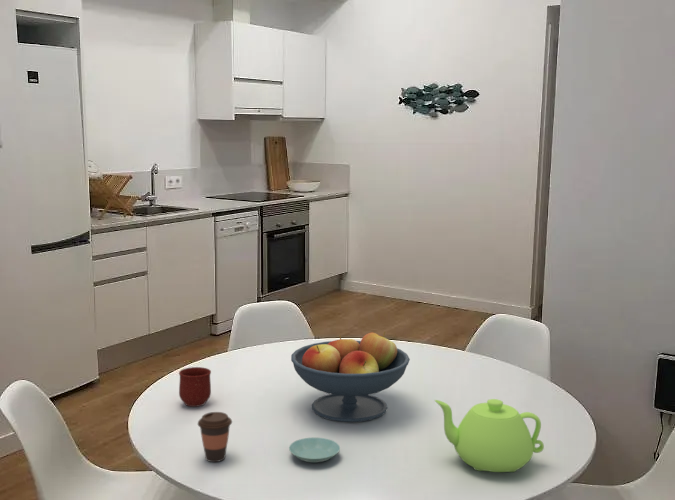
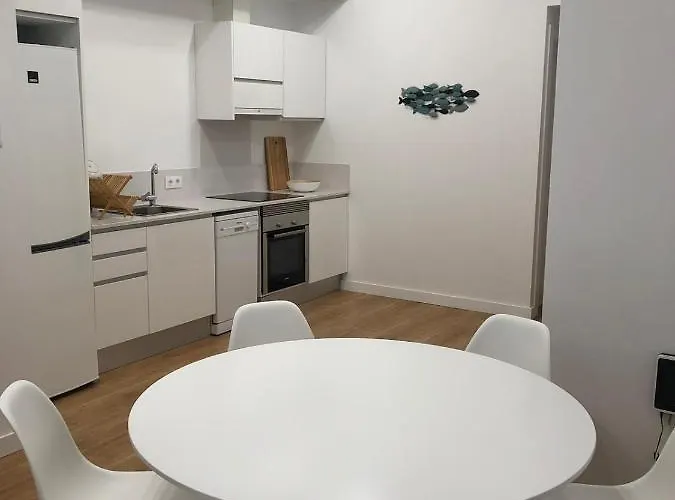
- saucer (314, 452)
- teapot (488, 431)
- mug (197, 385)
- coffee cup (215, 437)
- fruit bowl (349, 373)
